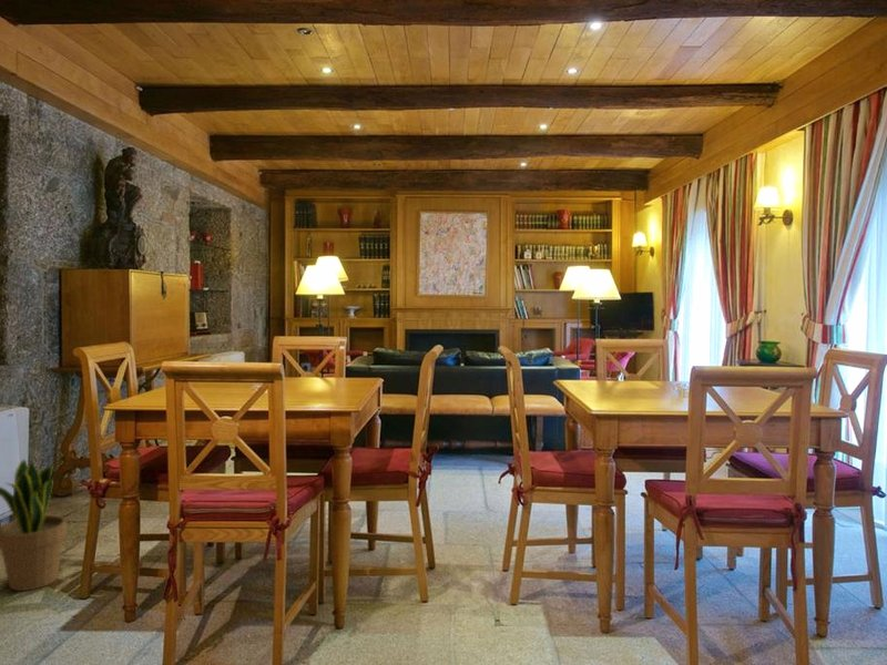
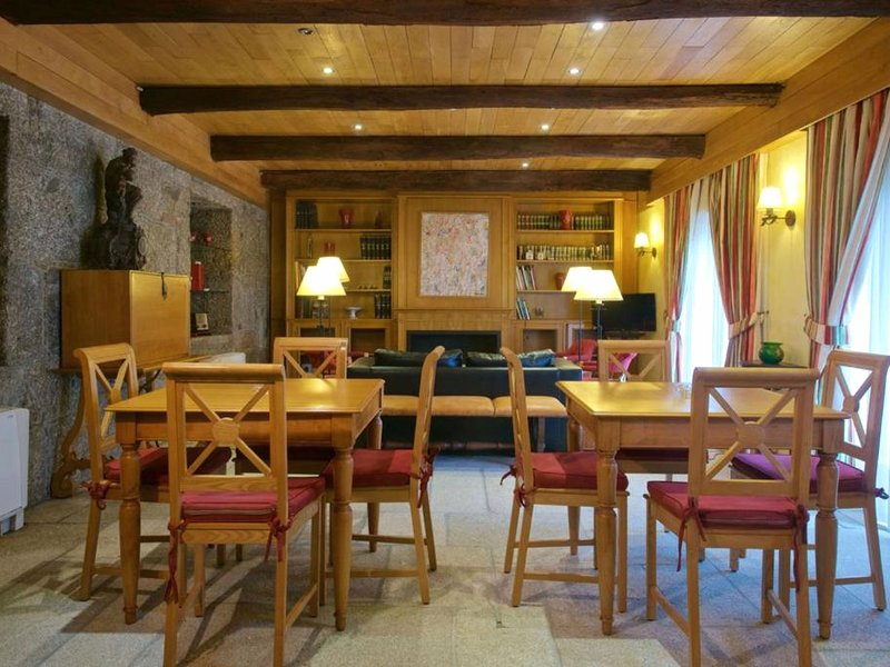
- potted plant (27, 522)
